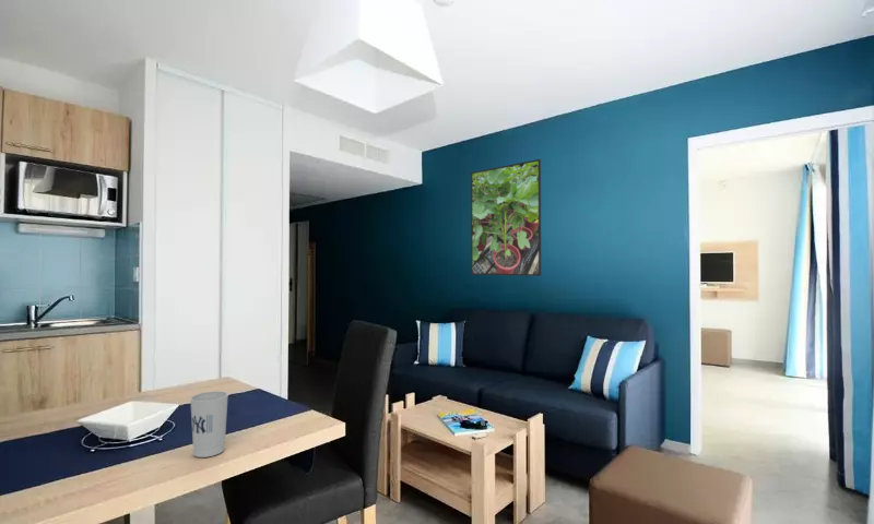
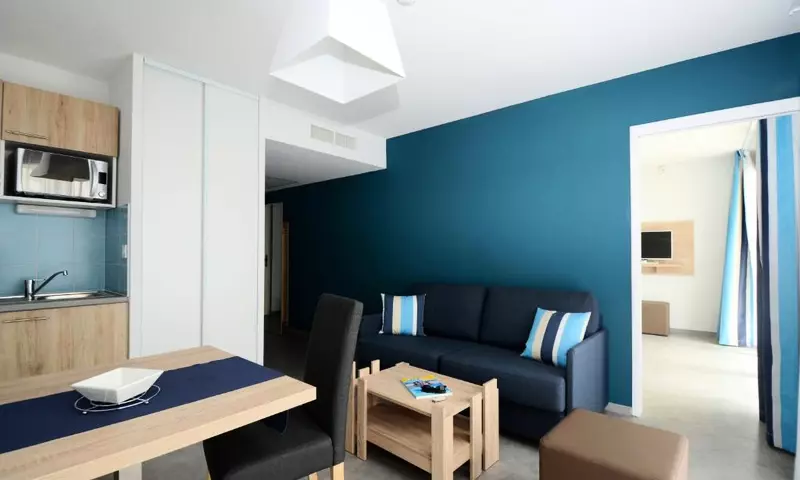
- cup (209, 424)
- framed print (504, 221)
